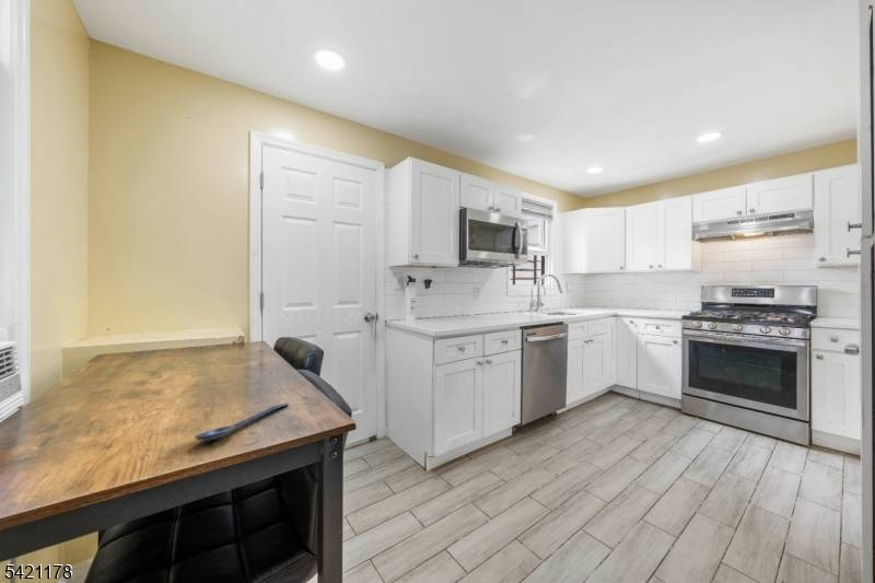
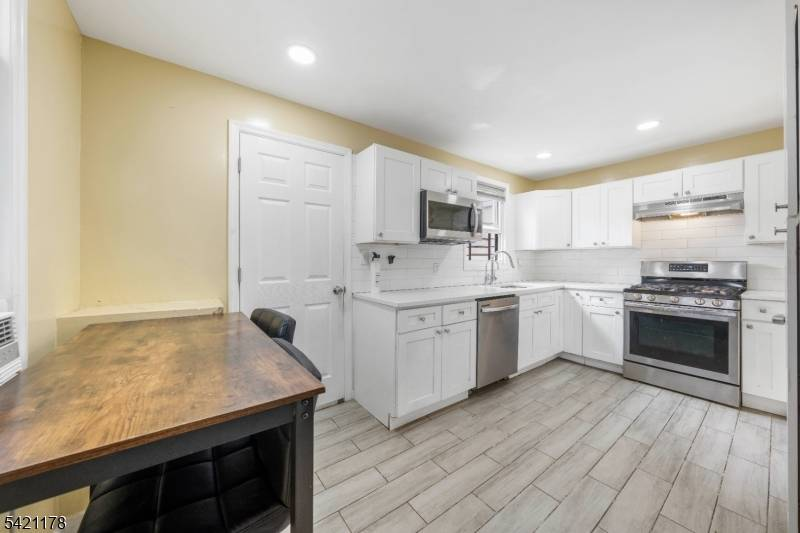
- spoon (249, 419)
